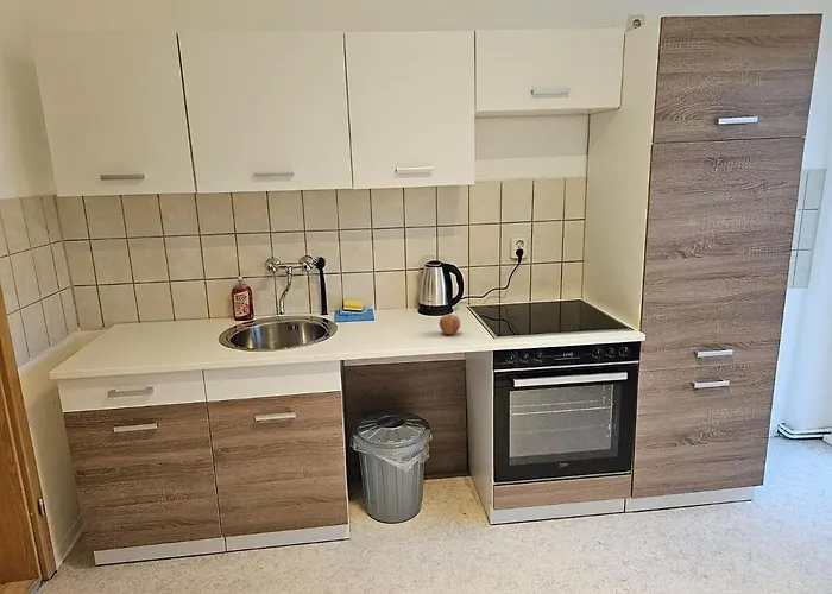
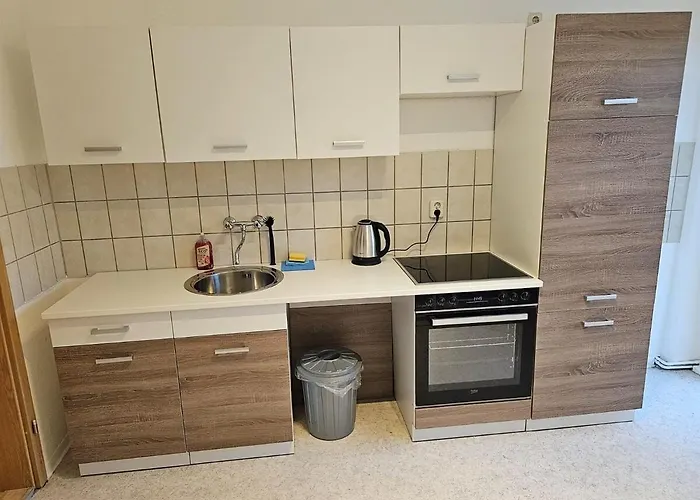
- fruit (449, 323)
